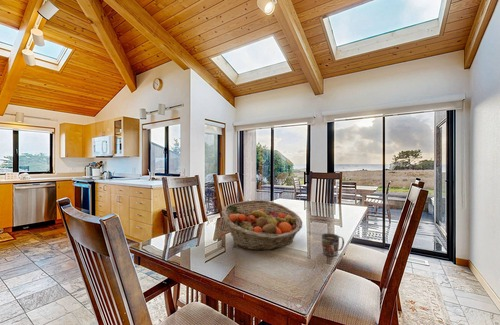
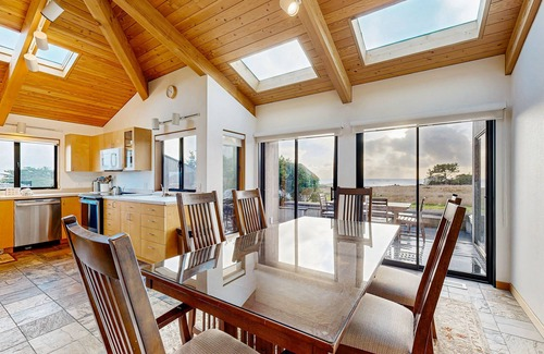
- mug (333, 244)
- fruit basket (262, 222)
